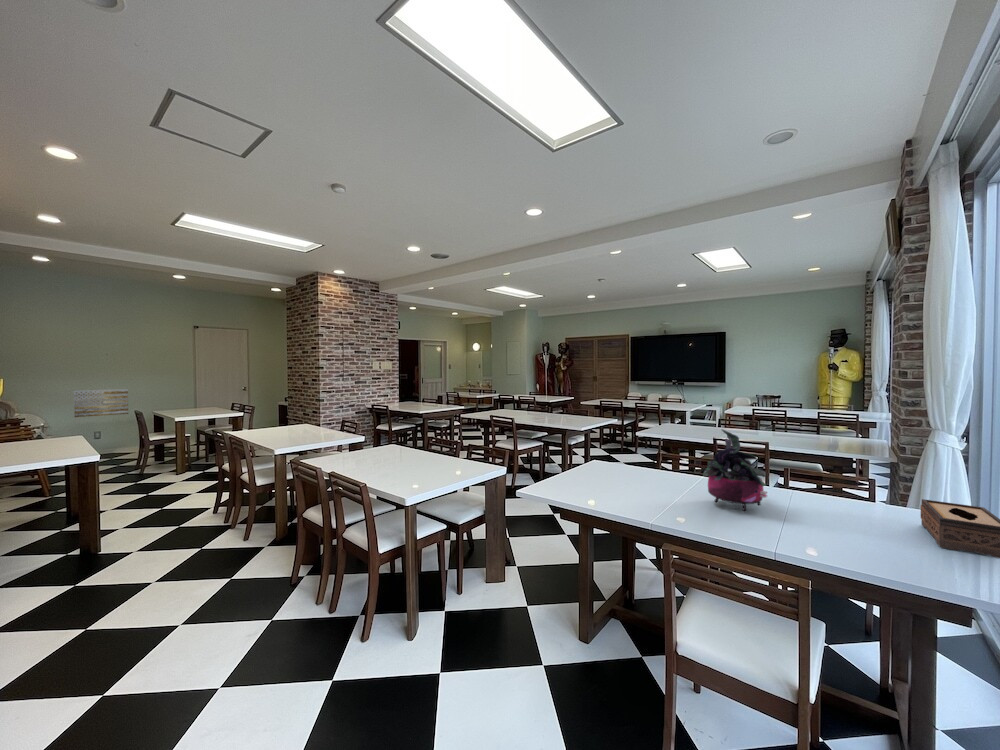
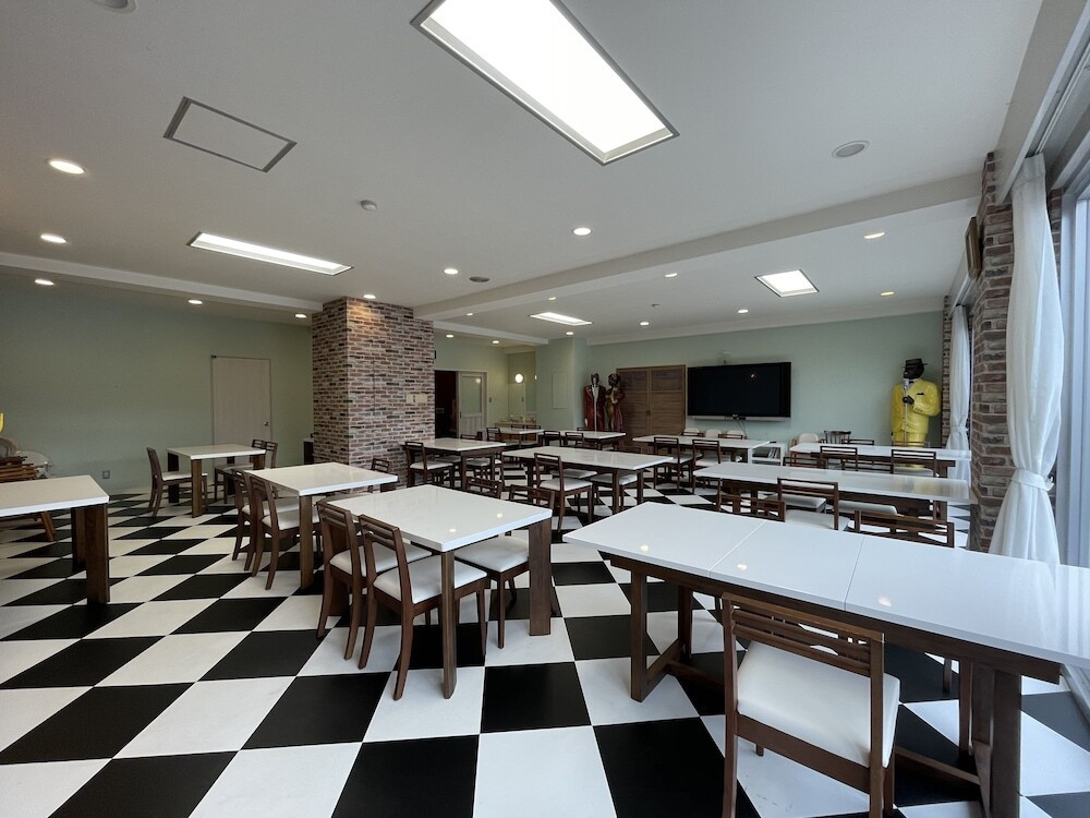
- tissue box (962, 526)
- potted plant (737, 467)
- wall art (102, 402)
